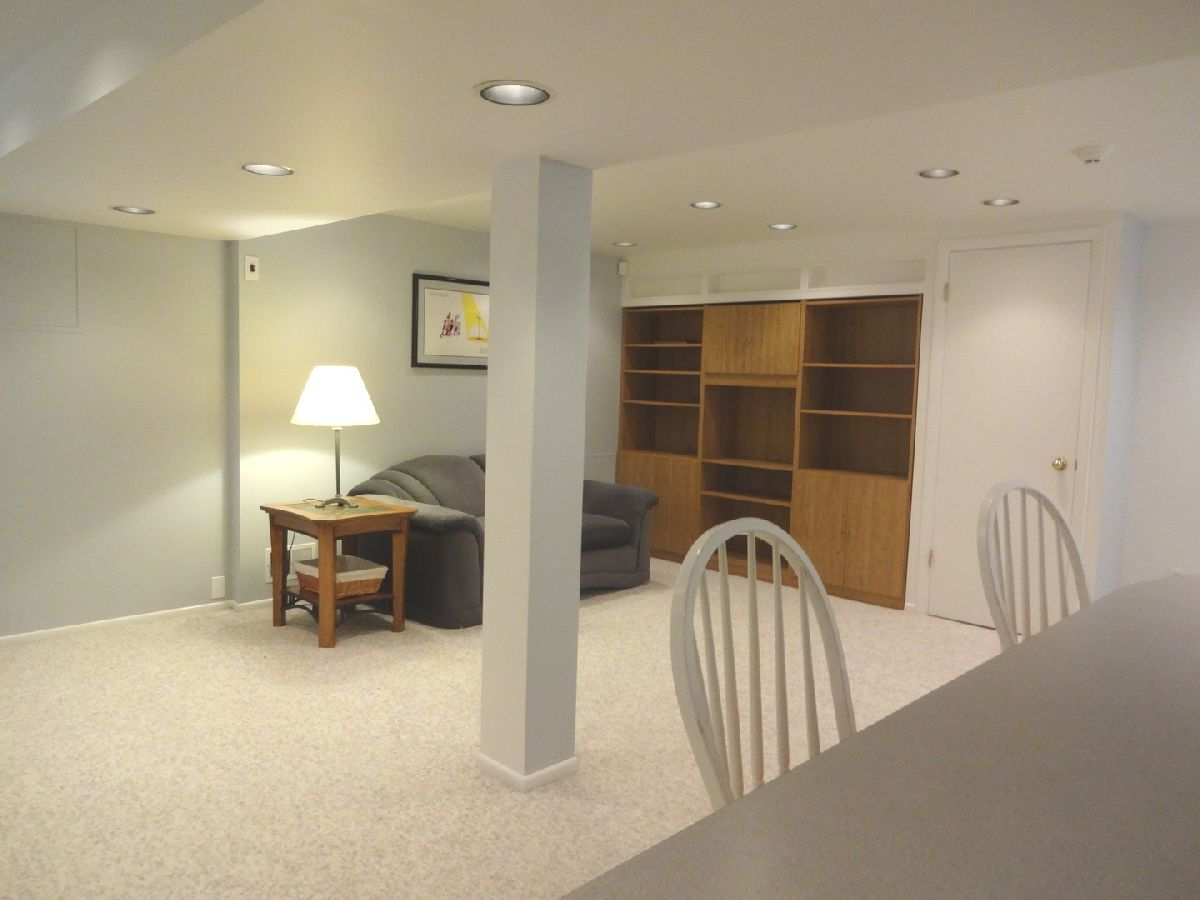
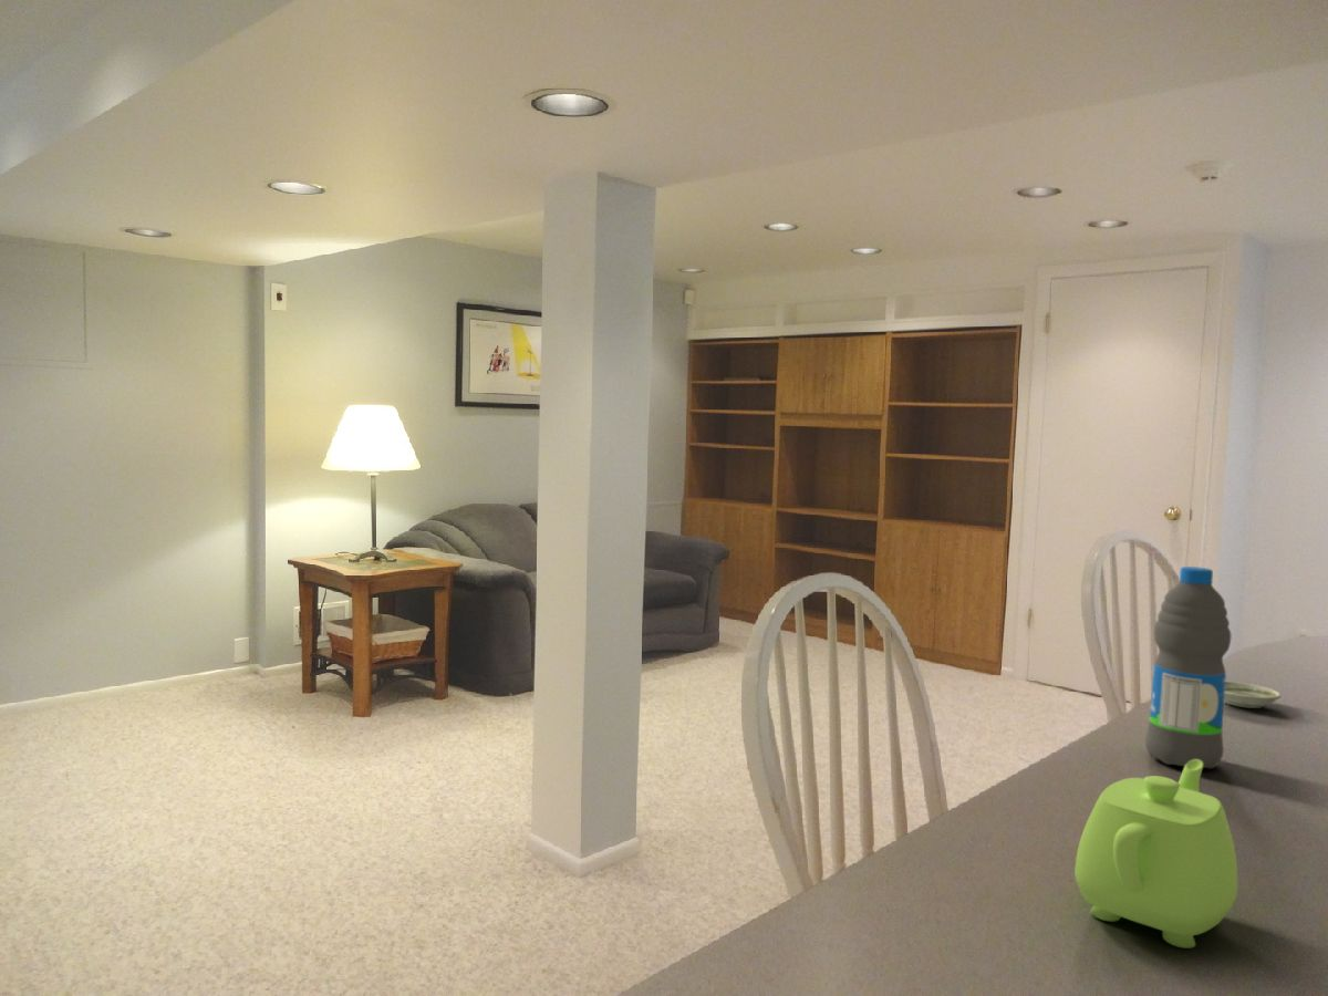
+ saucer (1244, 696)
+ water bottle (1189, 664)
+ teapot (1160, 844)
